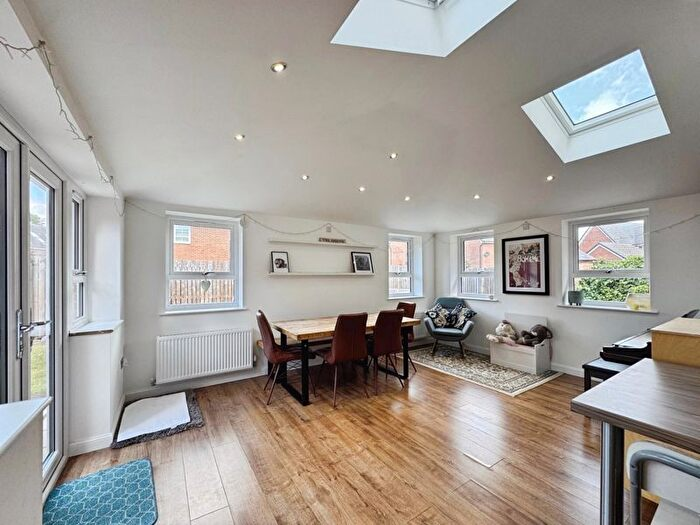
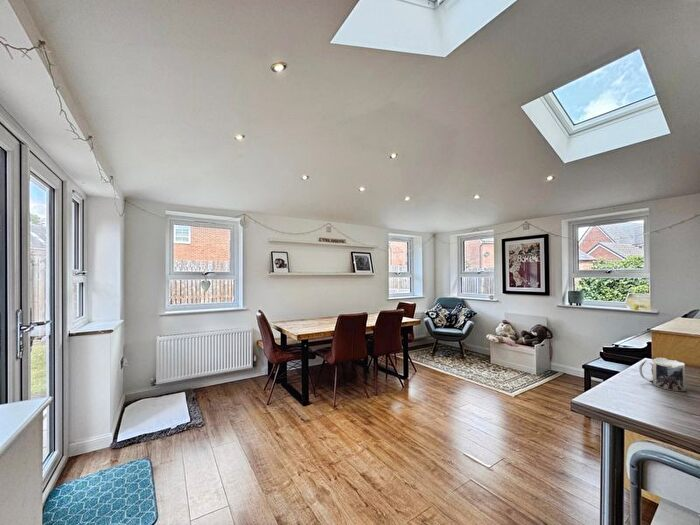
+ mug (662, 372)
